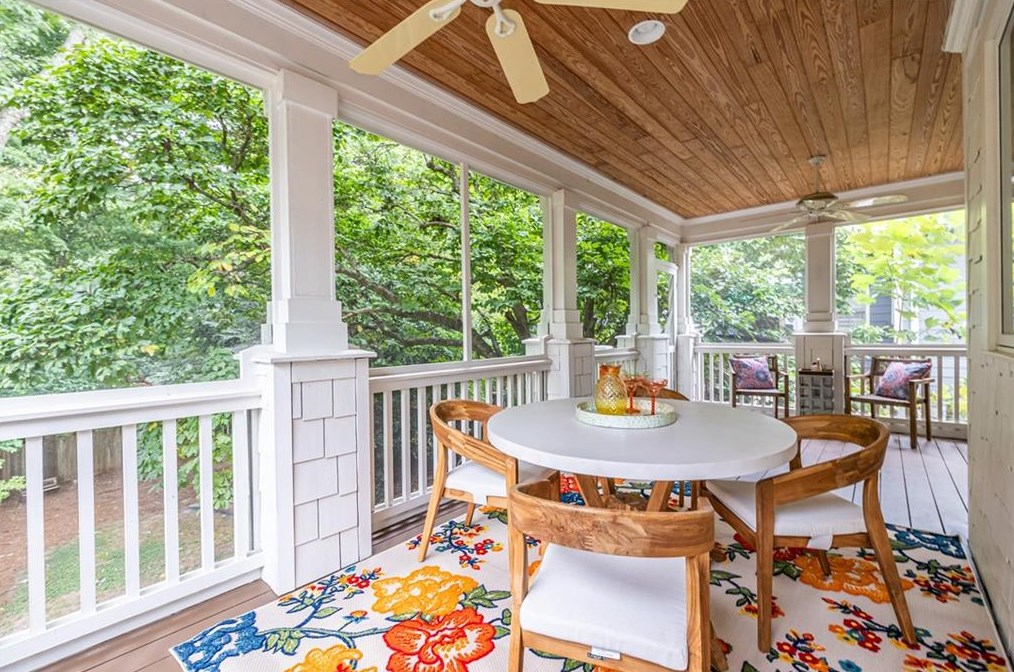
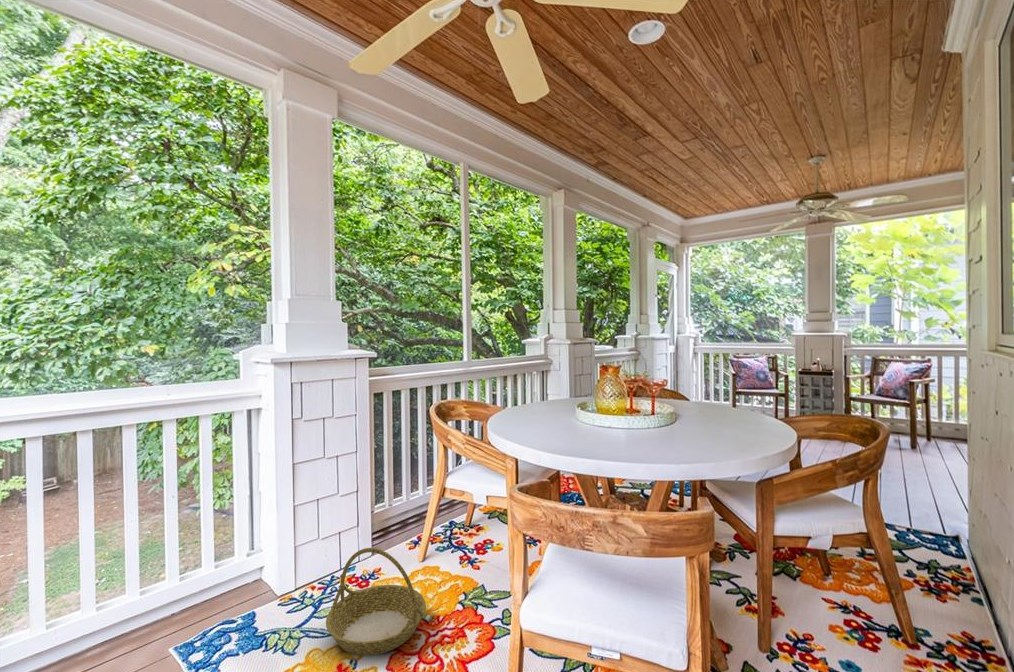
+ basket (377, 589)
